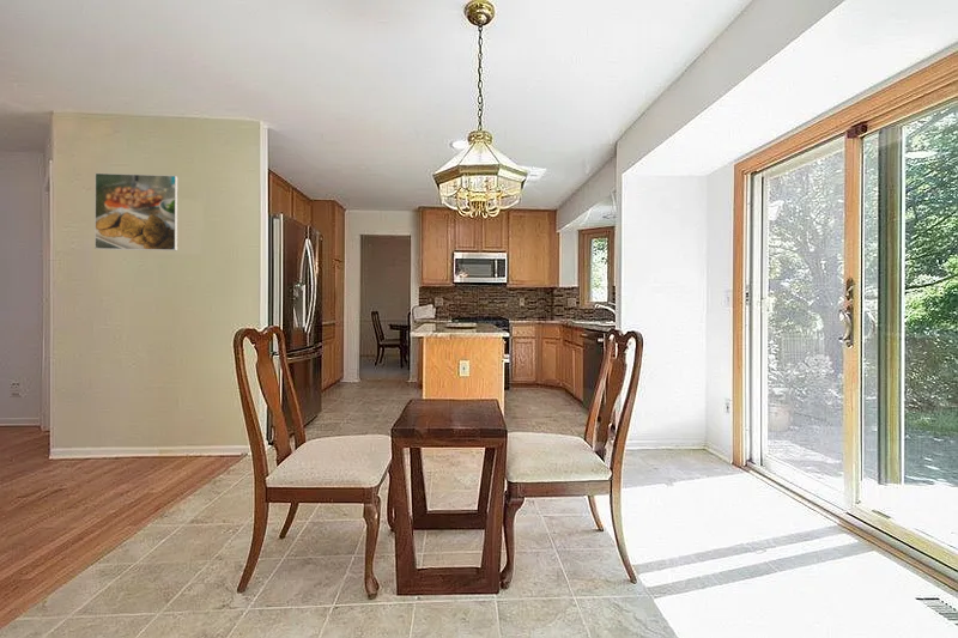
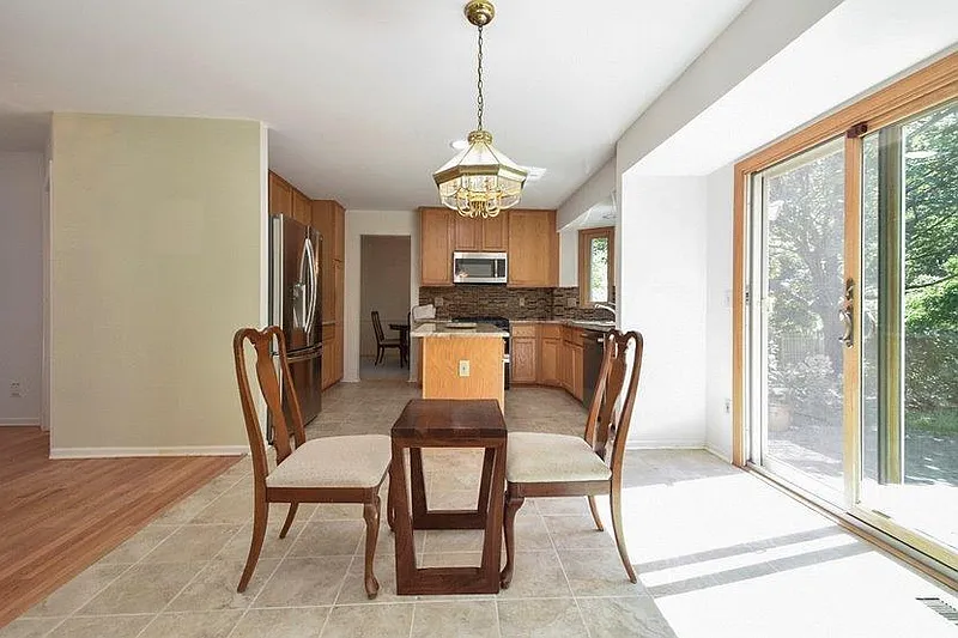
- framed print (137, 212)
